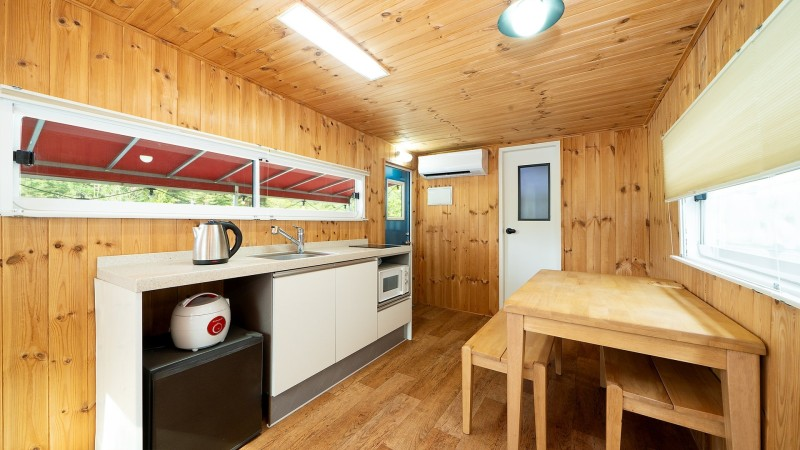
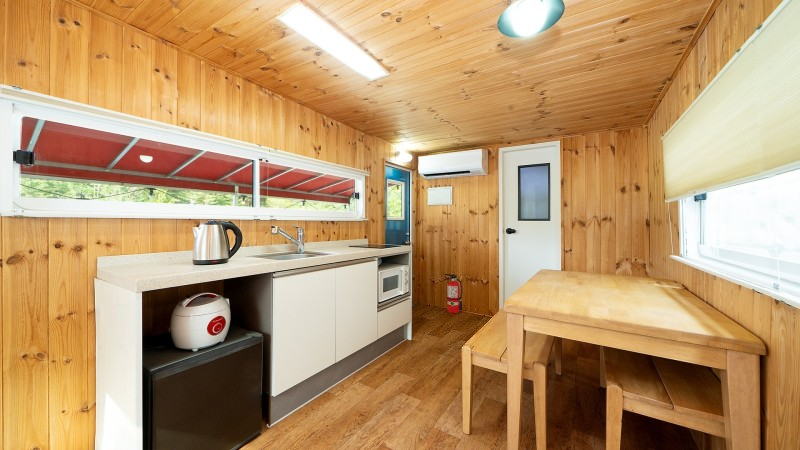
+ fire extinguisher (452, 293)
